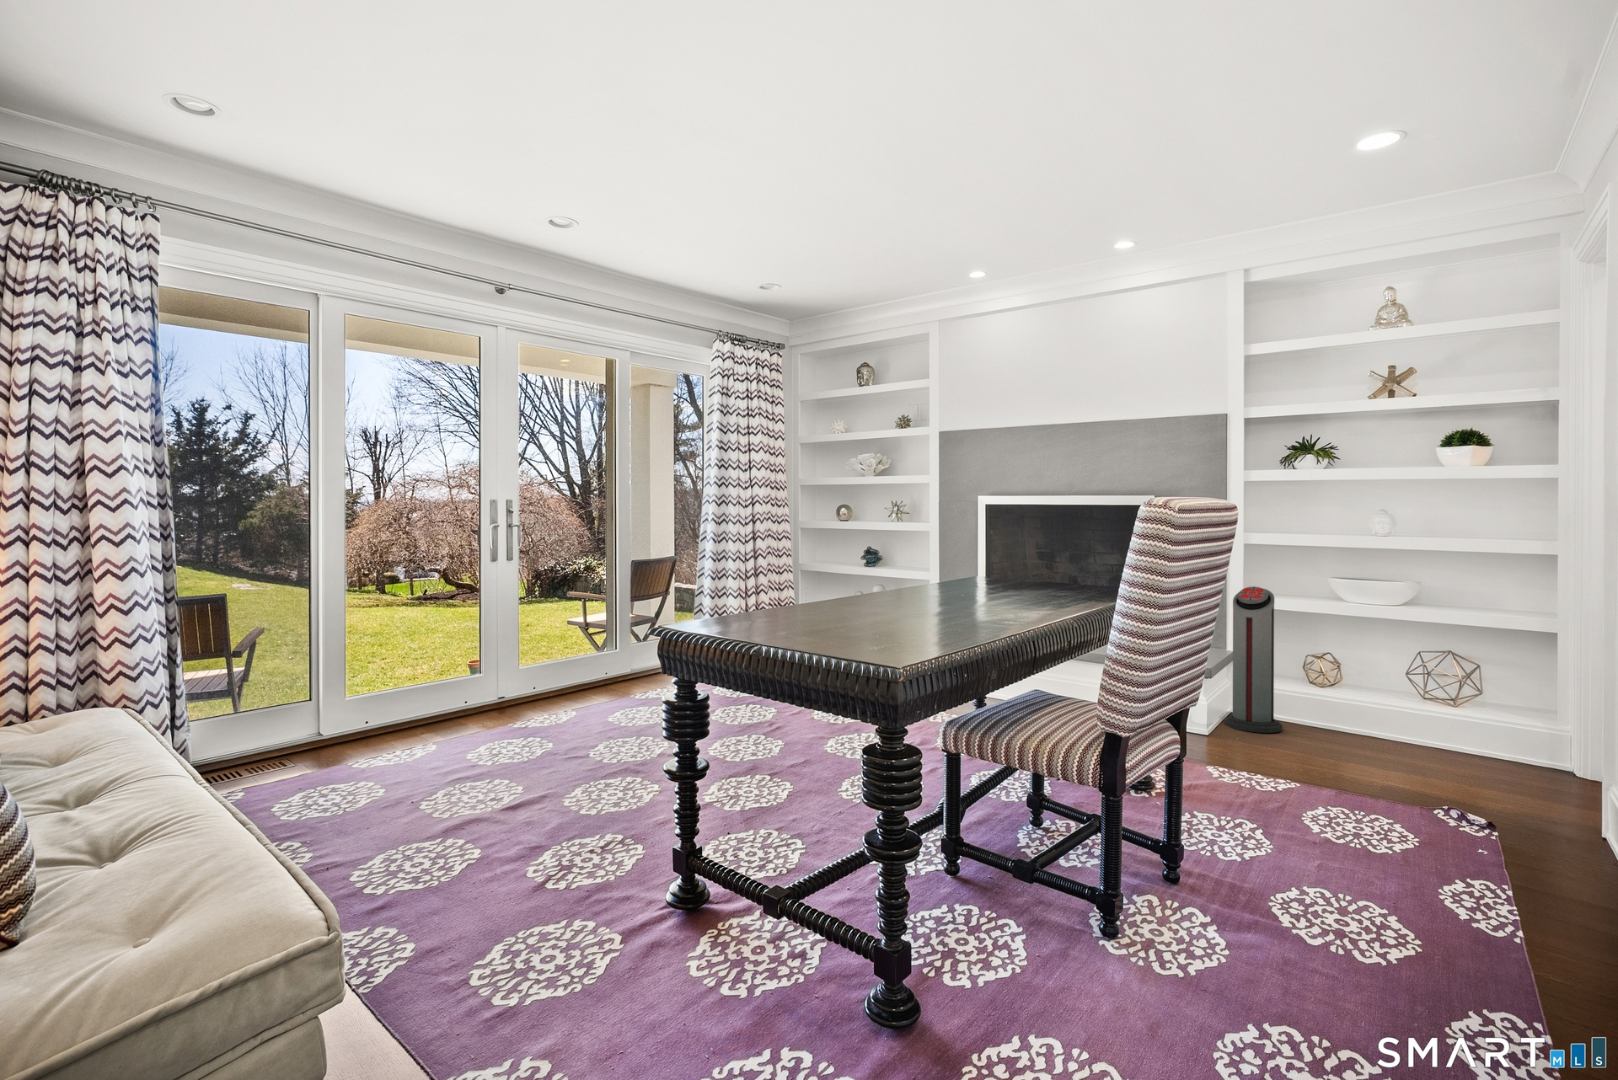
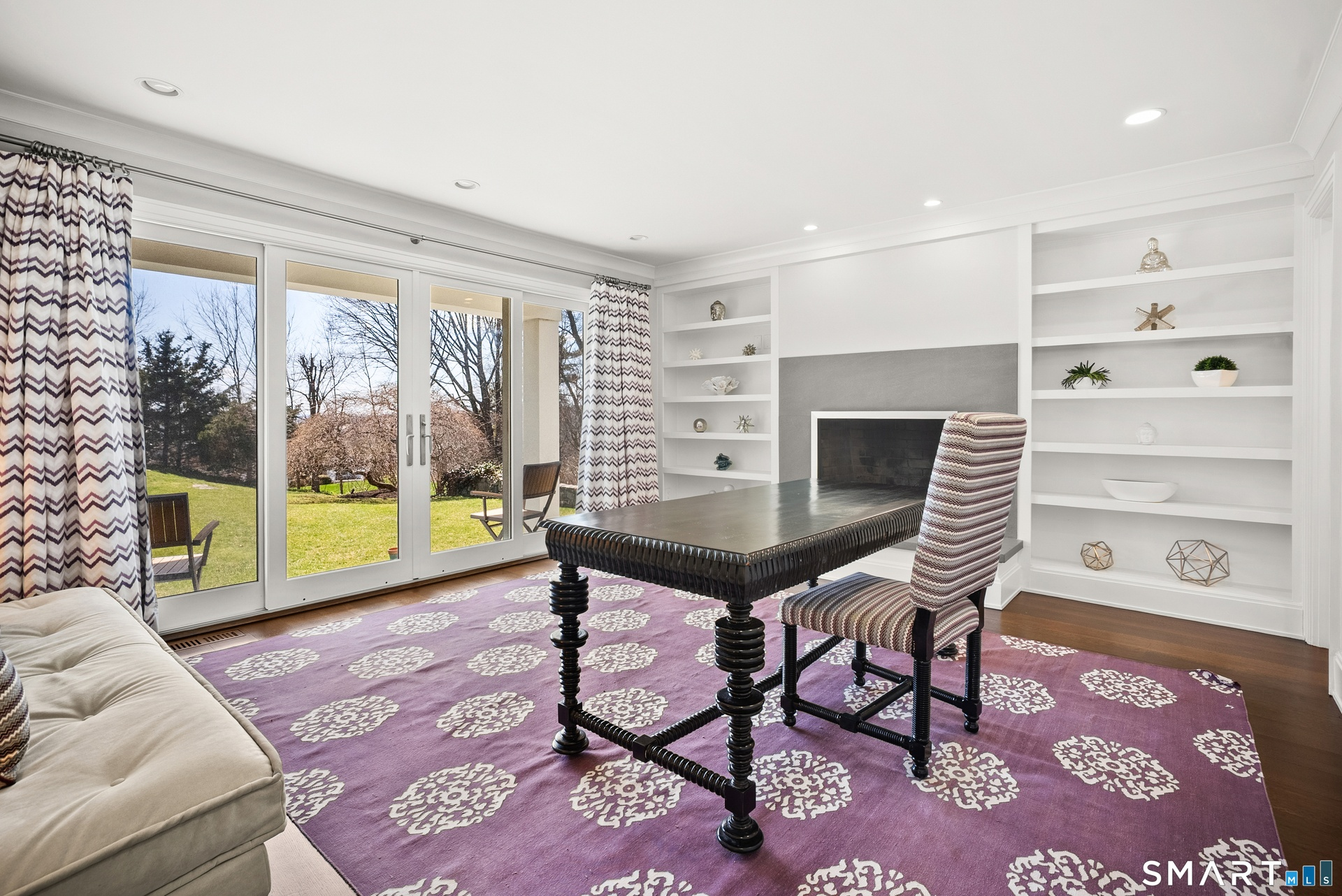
- air purifier (1253, 656)
